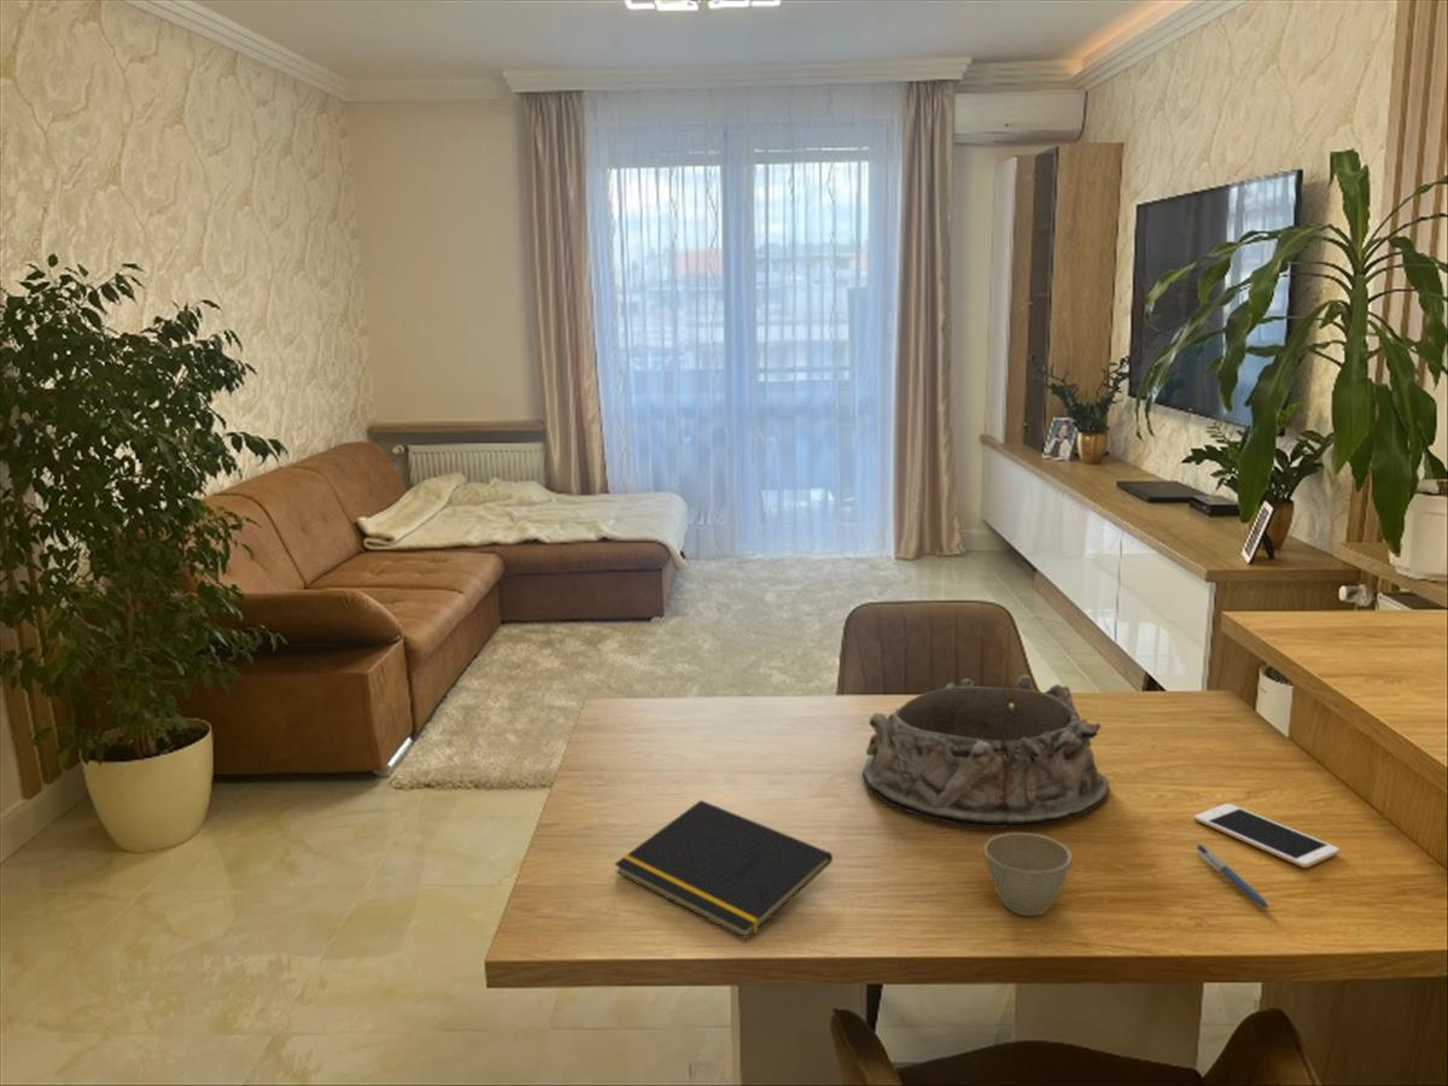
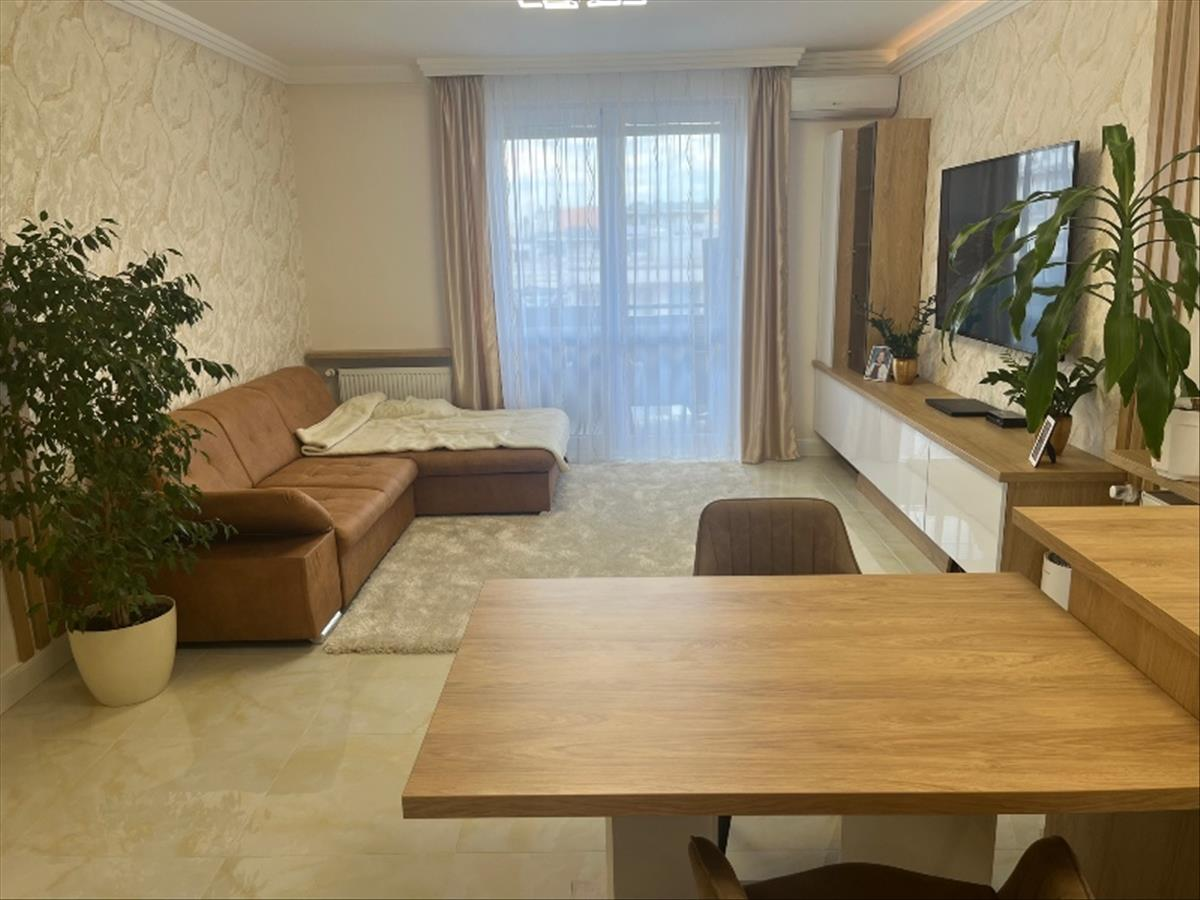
- notepad (722, 863)
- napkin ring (987, 743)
- pen (1230, 875)
- flower pot (1026, 877)
- cell phone (1263, 833)
